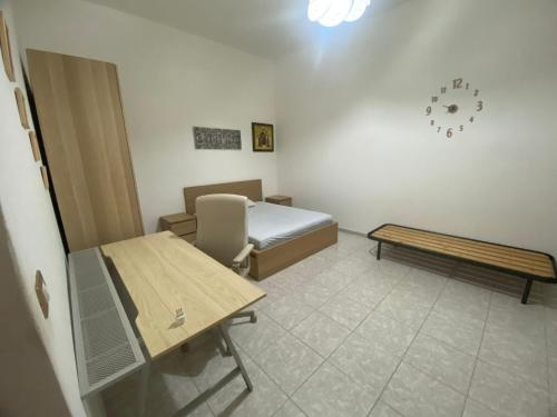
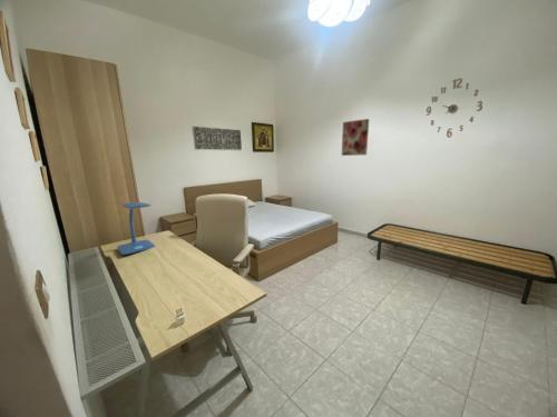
+ wall art (354, 138)
+ desk lamp (133, 227)
